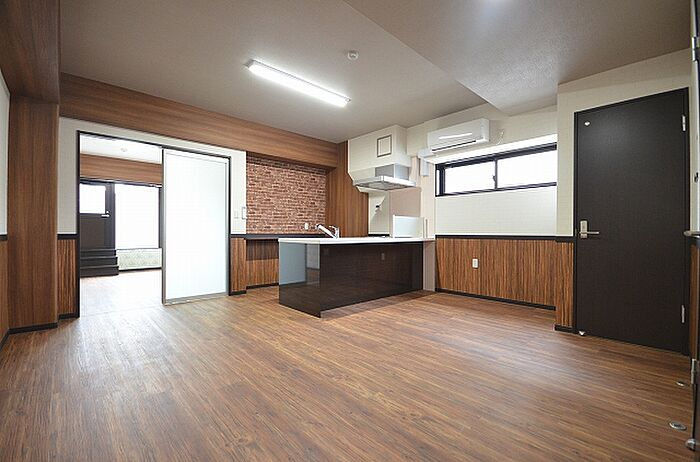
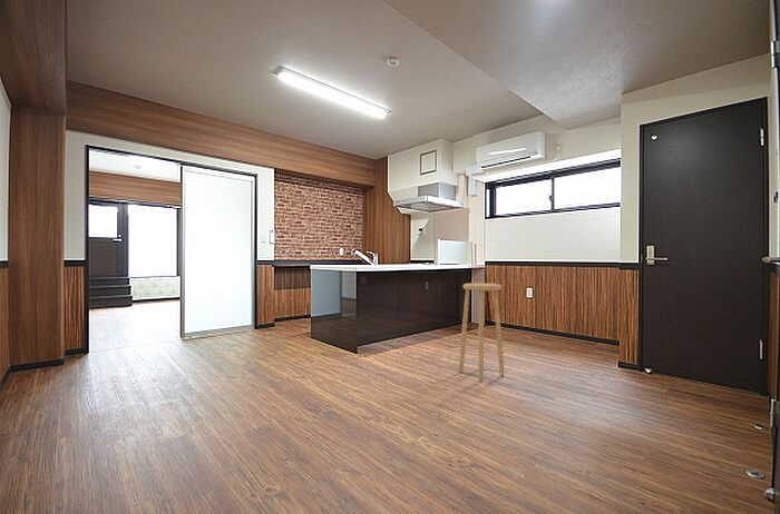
+ stool (481, 329)
